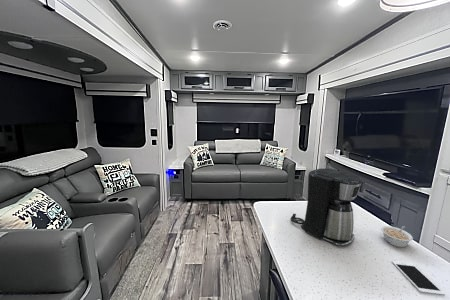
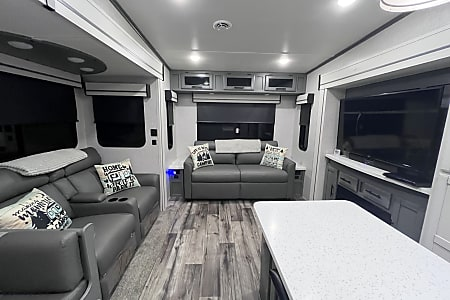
- legume (395, 235)
- cell phone (415, 276)
- coffee maker (326, 200)
